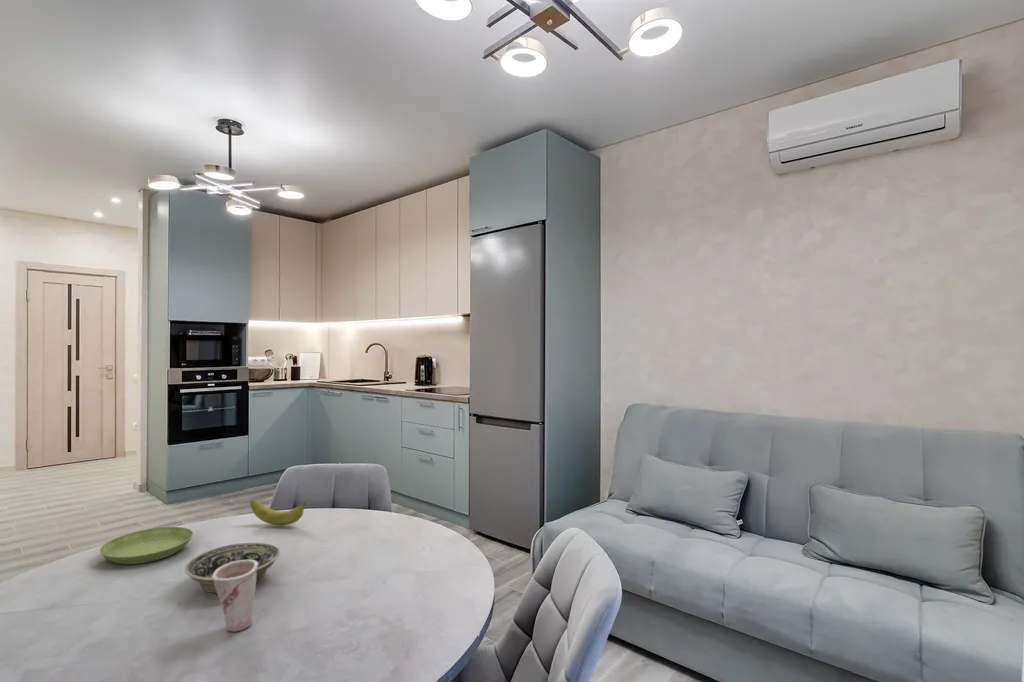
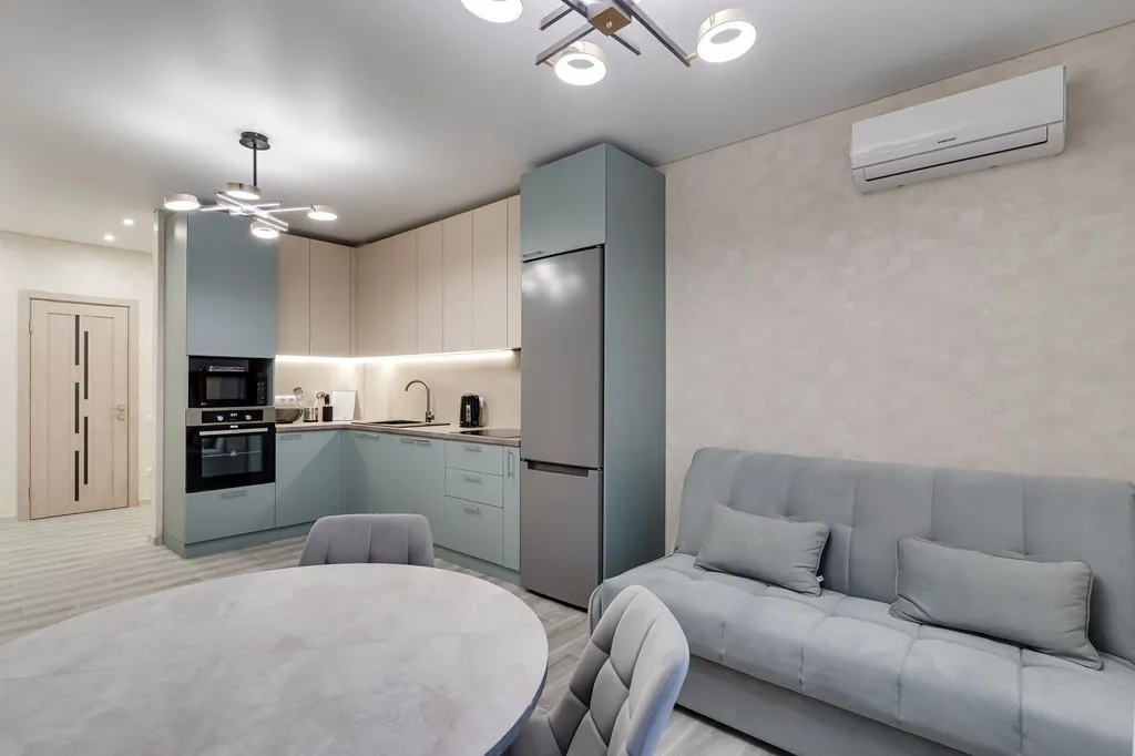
- saucer (148, 546)
- cup (235, 597)
- banana (278, 512)
- bowl (233, 561)
